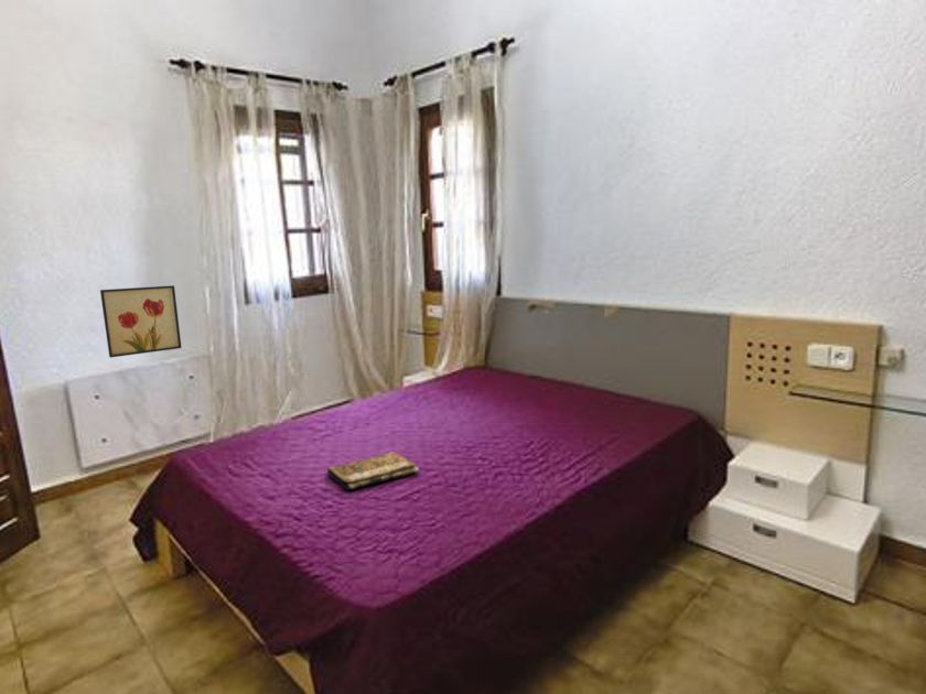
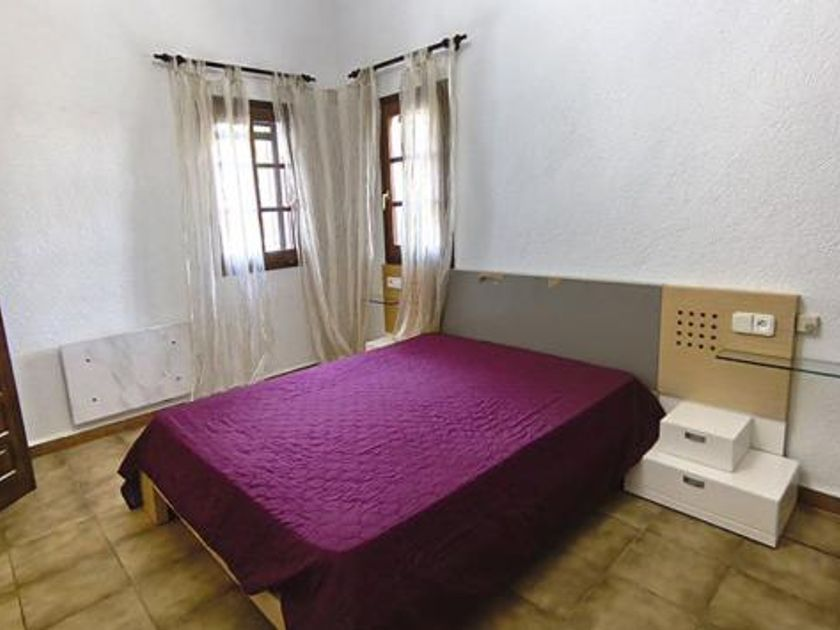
- wall art (142, 319)
- book (373, 468)
